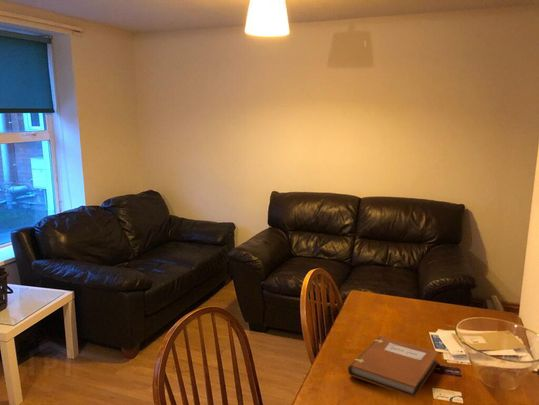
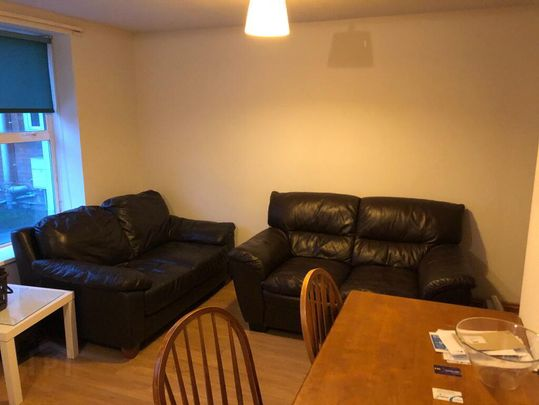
- notebook (394, 362)
